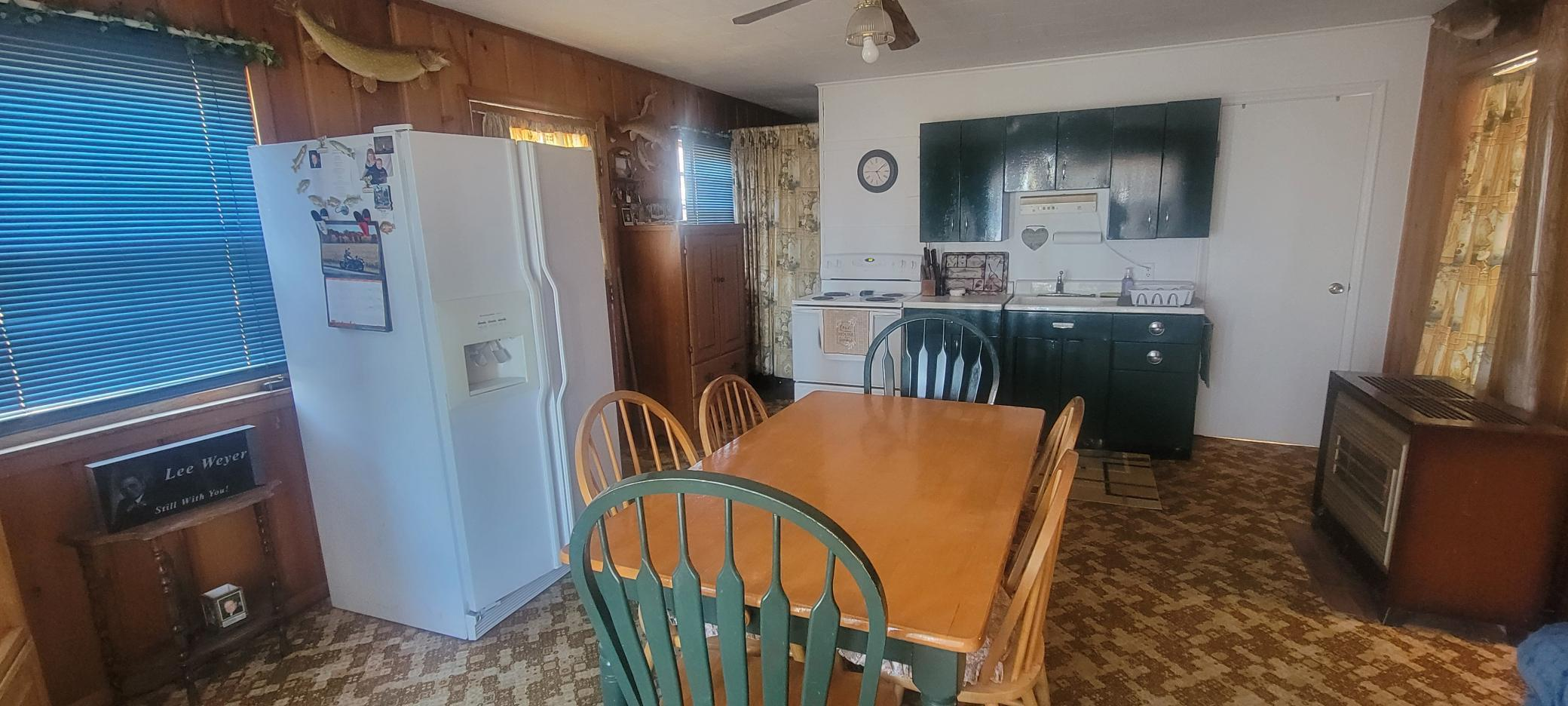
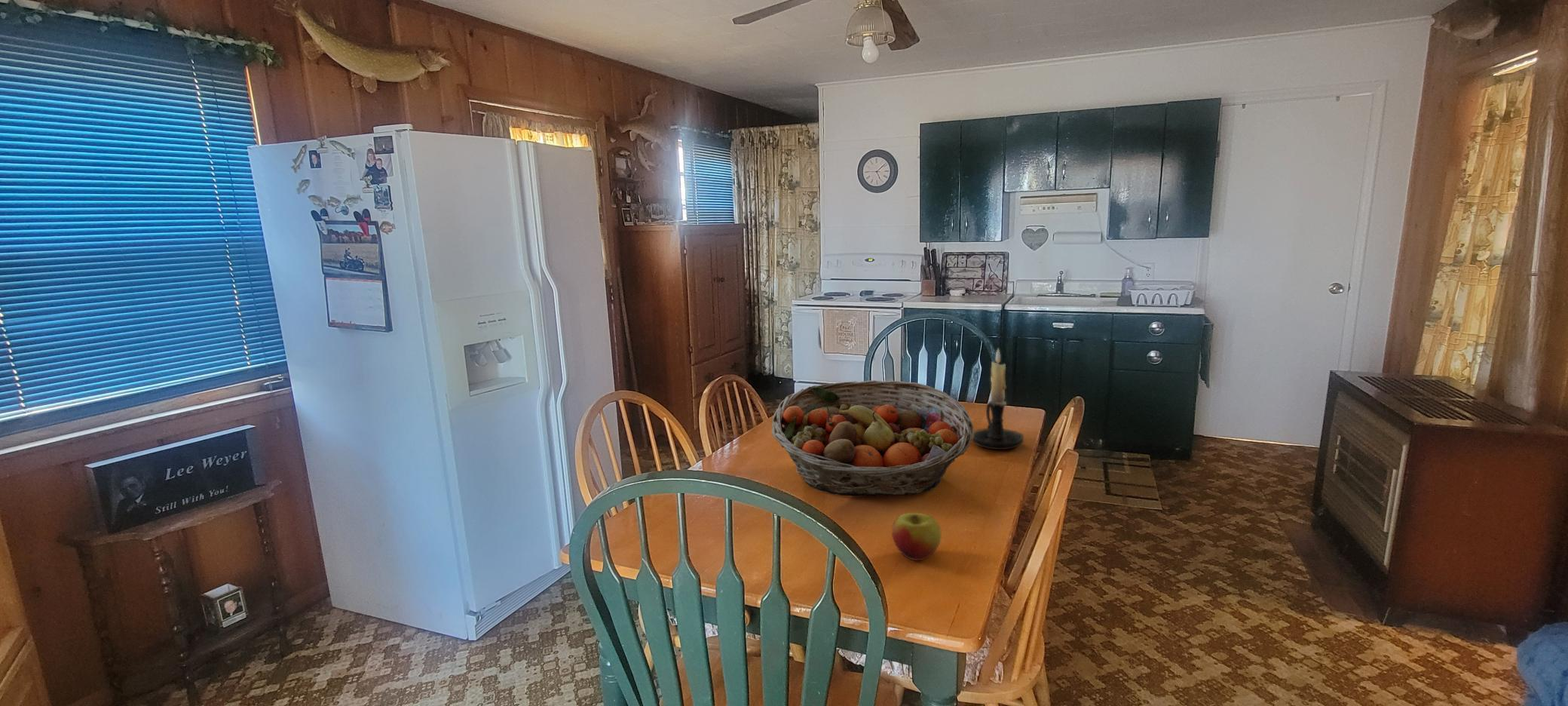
+ candle holder (995, 394)
+ apple (916, 536)
+ fruit basket (870, 435)
